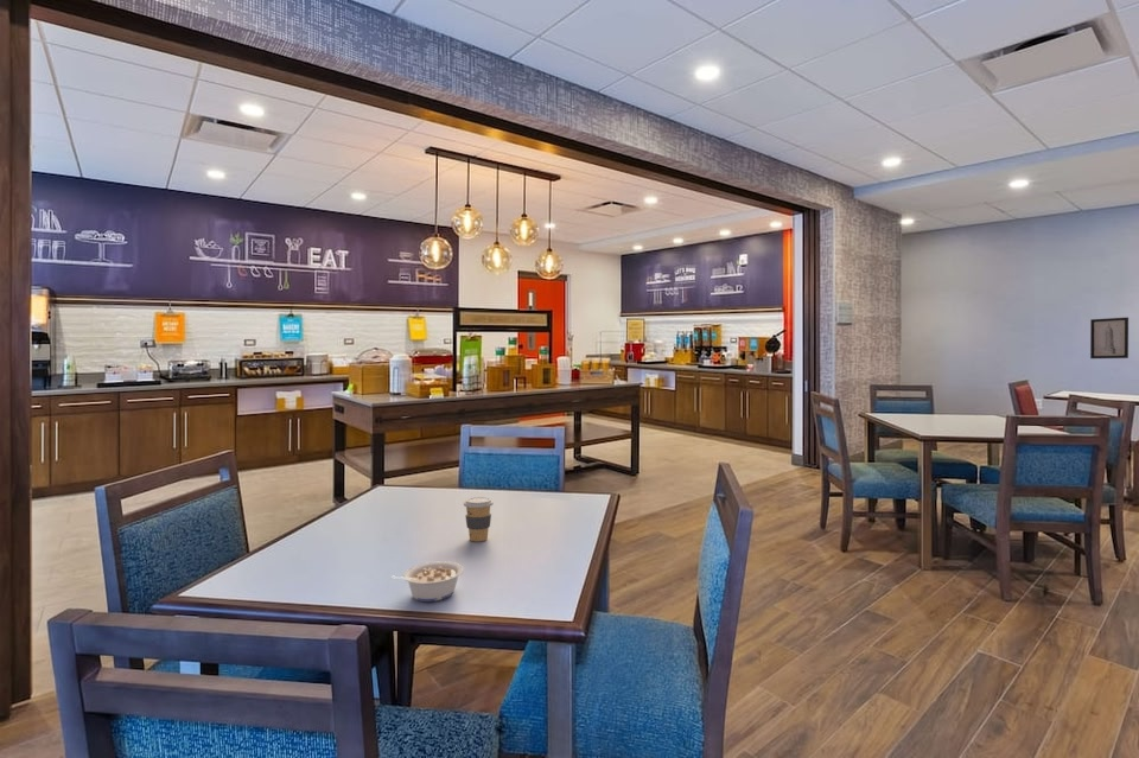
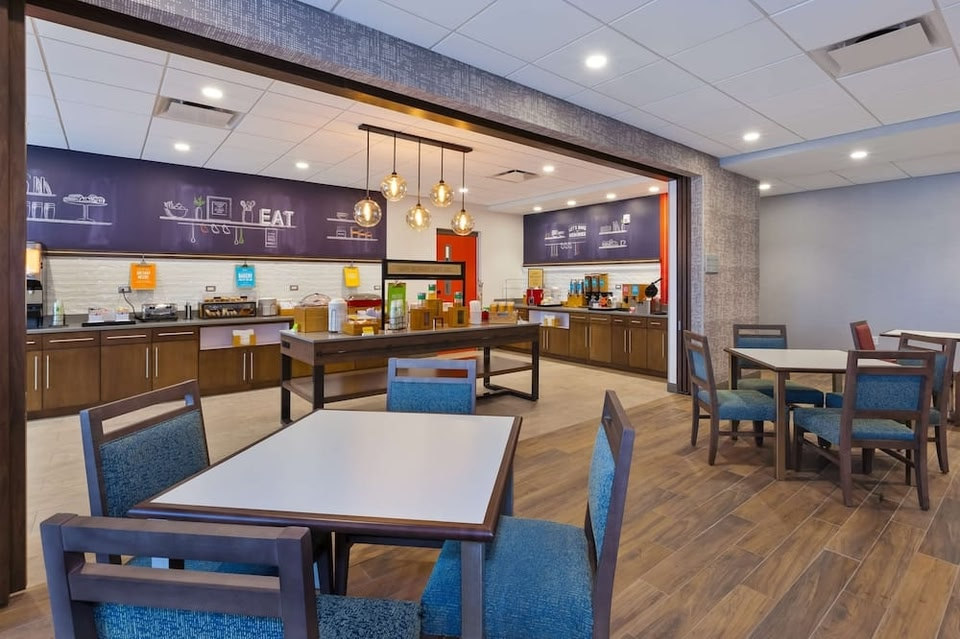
- coffee cup (478, 518)
- wall art (1108, 338)
- legume (432, 581)
